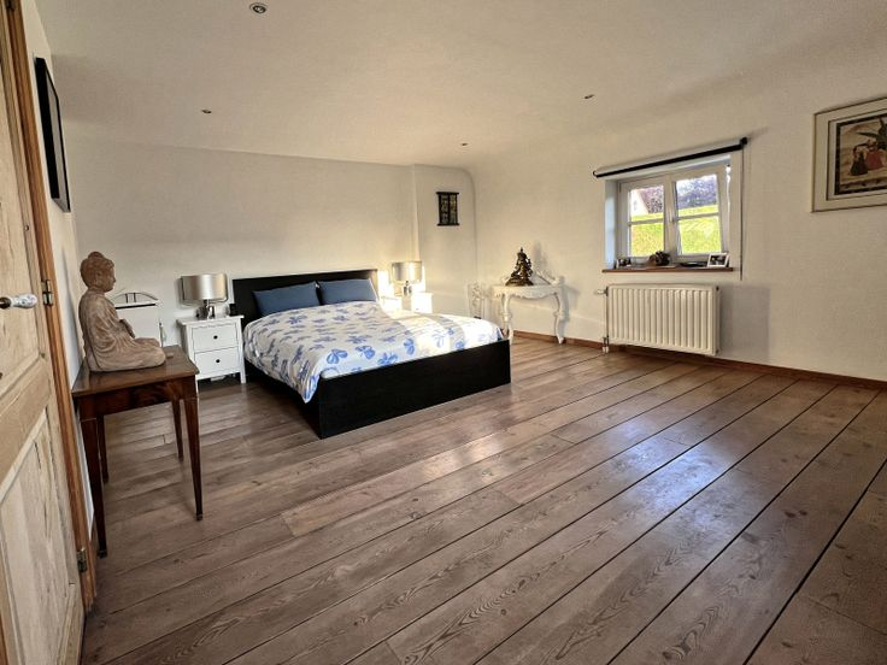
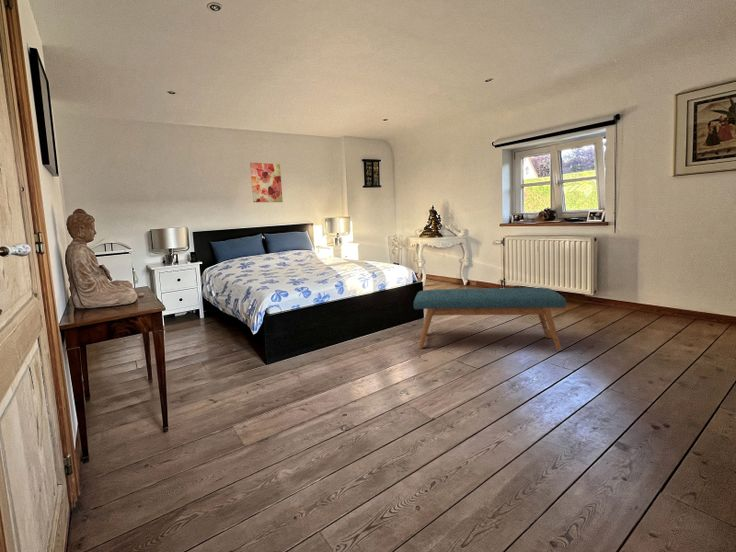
+ wall art (266, 182)
+ bench (485, 314)
